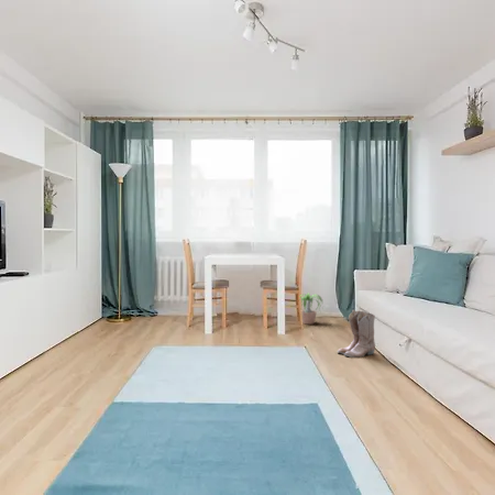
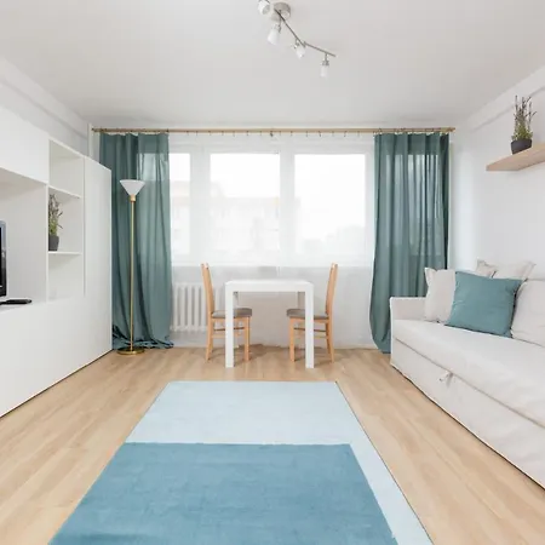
- boots (355, 332)
- potted plant (309, 308)
